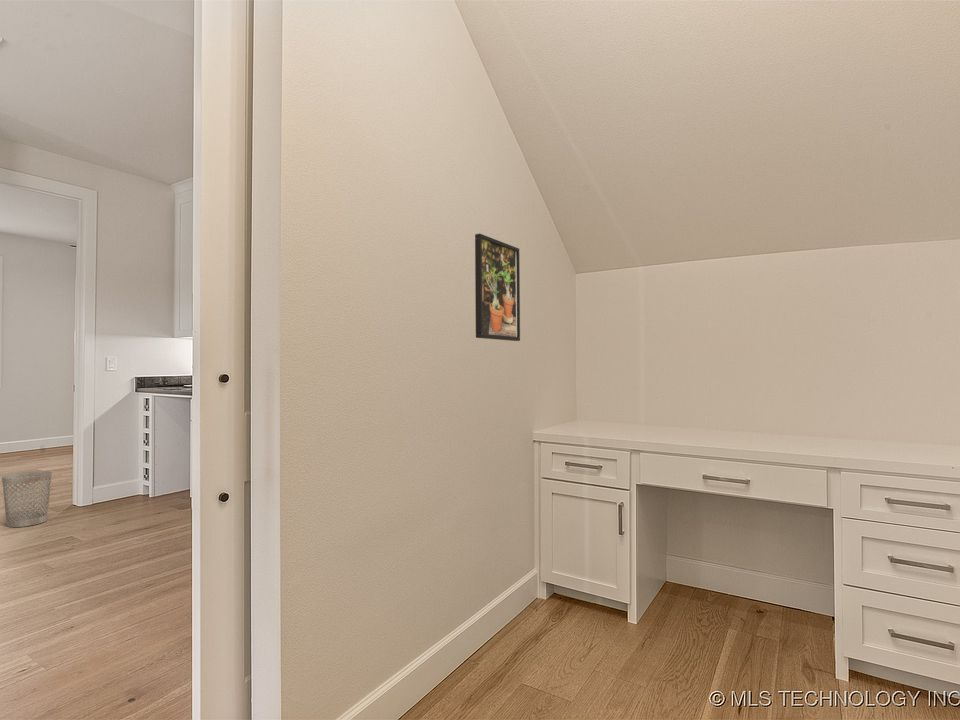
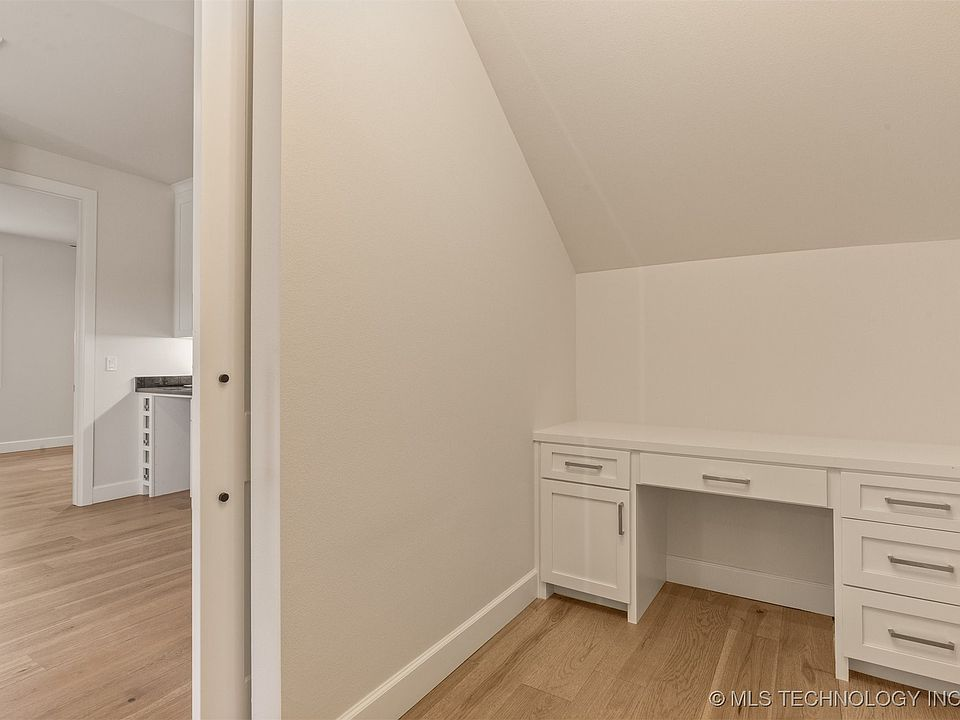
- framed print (498, 290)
- wastebasket (27, 498)
